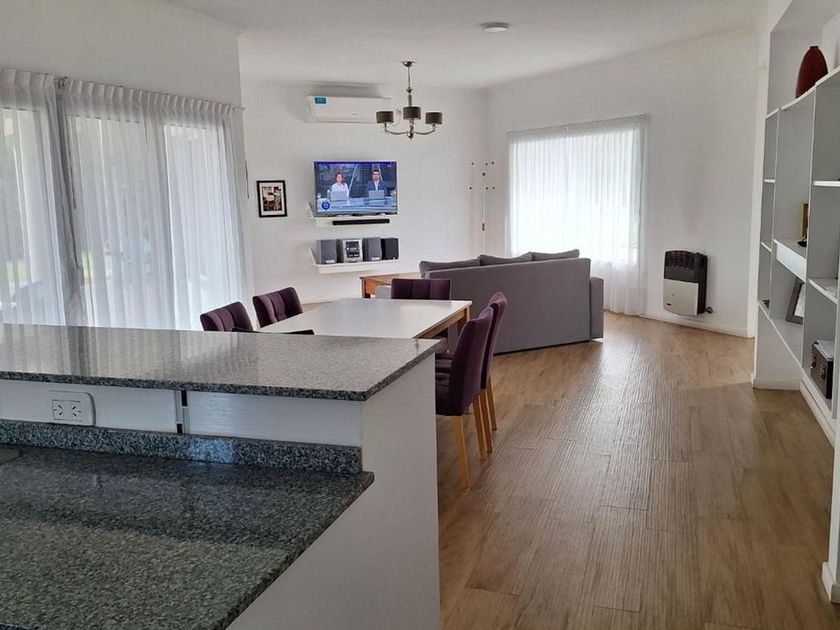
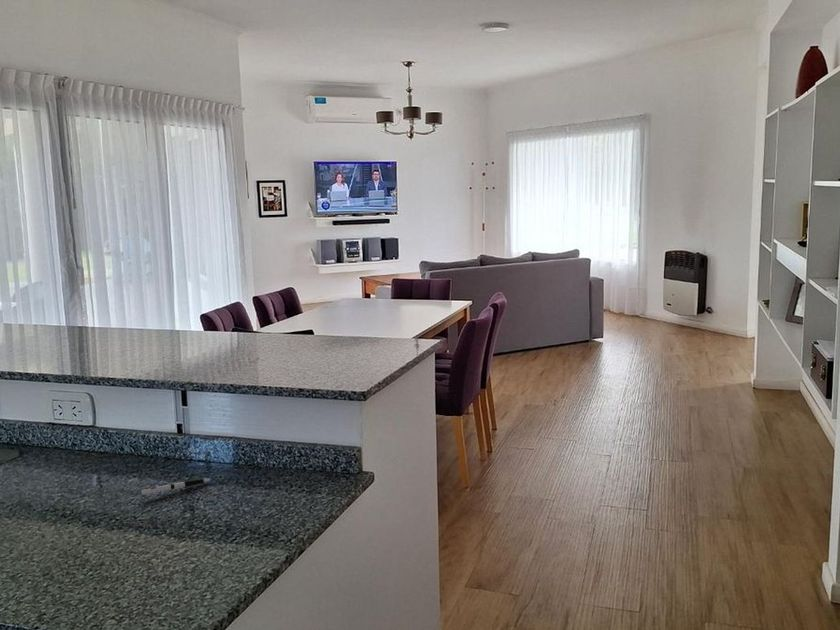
+ pen (177, 485)
